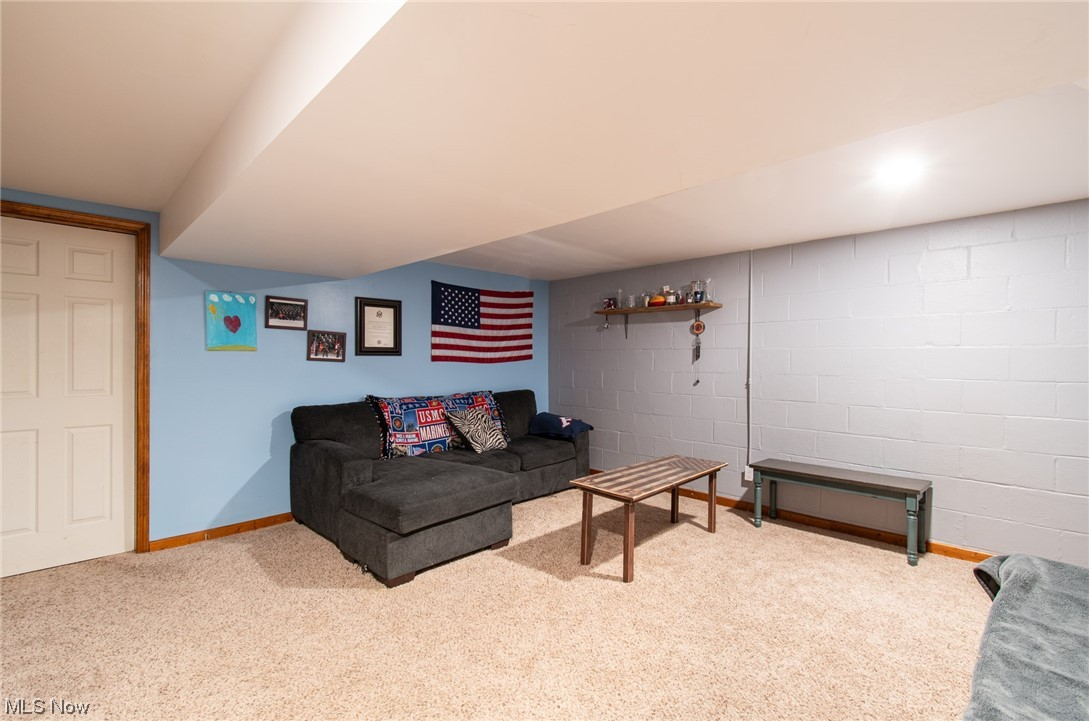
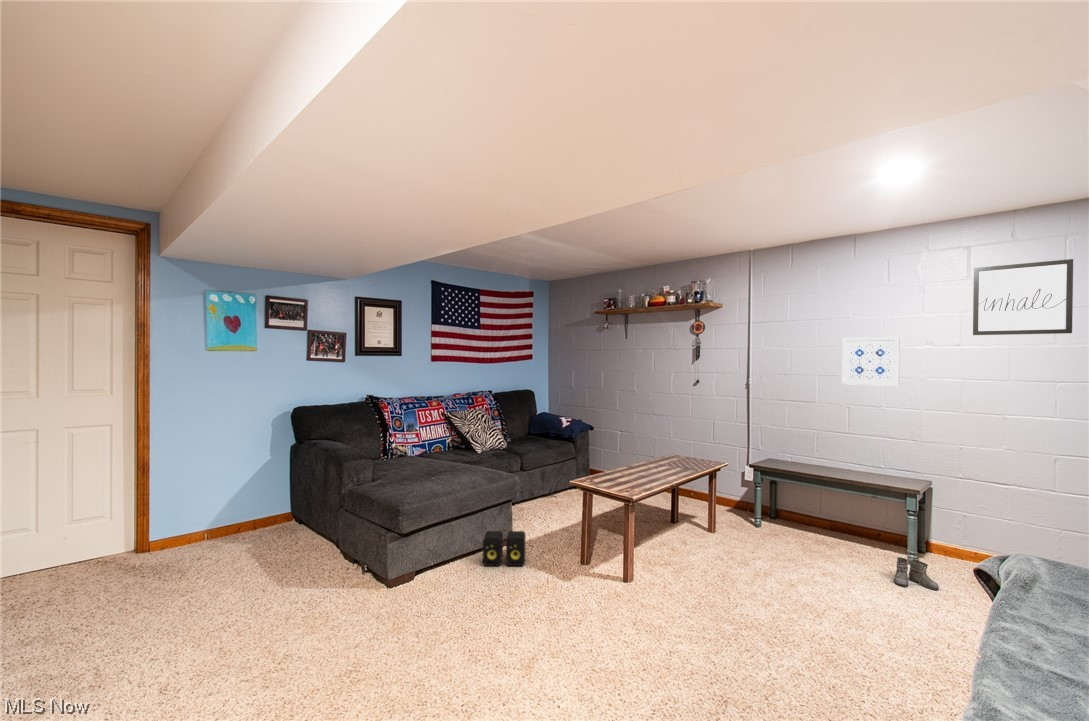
+ wall art (1020, 299)
+ wall art (869, 361)
+ speaker (506, 548)
+ boots (911, 572)
